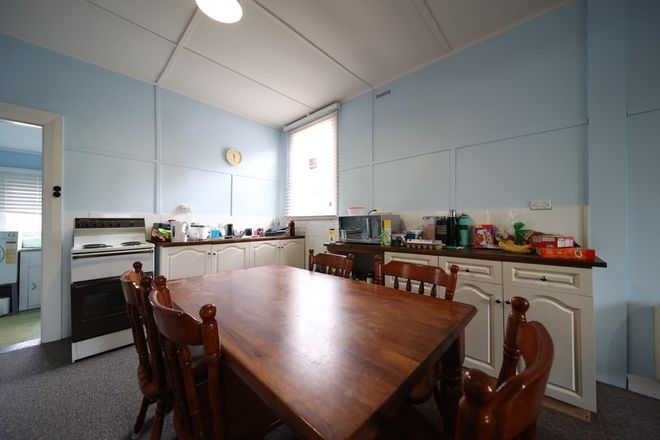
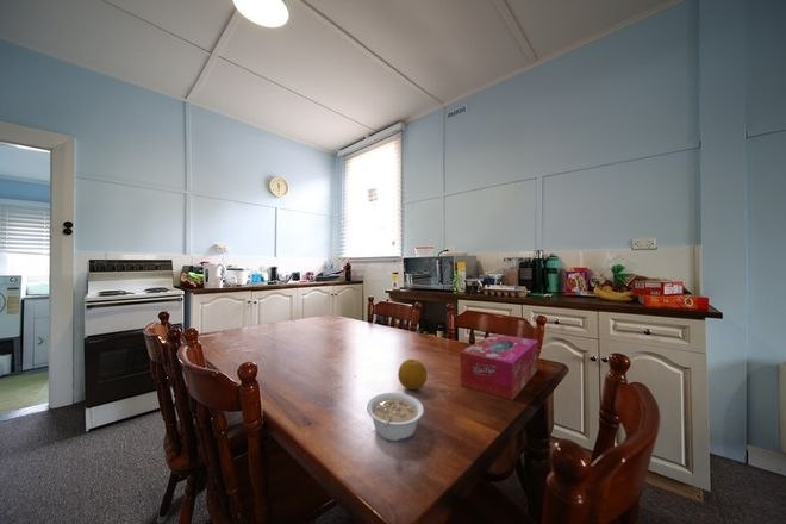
+ legume (395, 416)
+ tissue box (501, 361)
+ fruit (412, 374)
